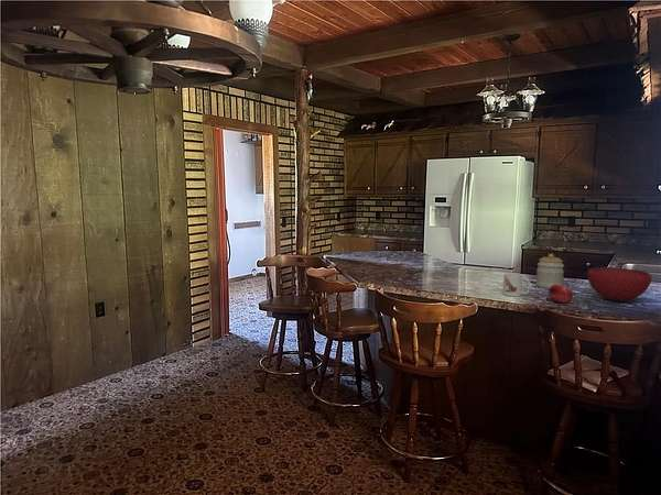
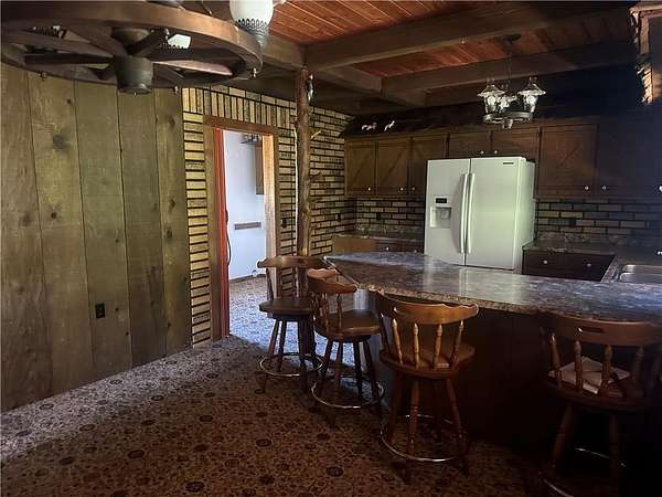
- mug (517, 285)
- fruit (560, 293)
- jar (550, 270)
- bowl (617, 285)
